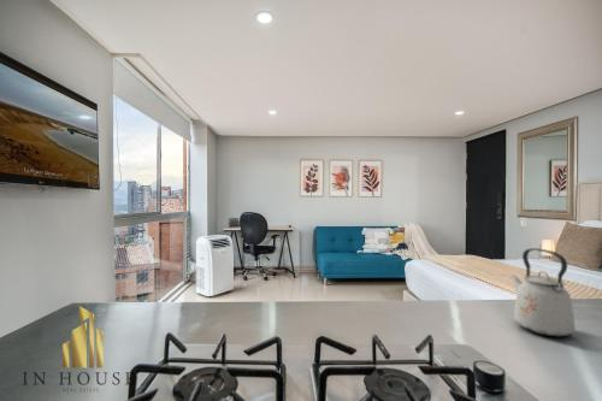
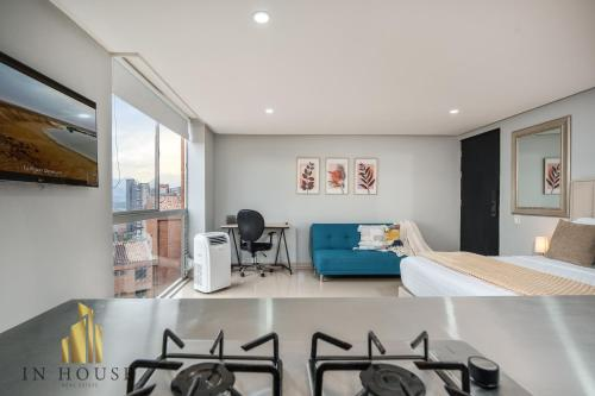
- kettle (535, 287)
